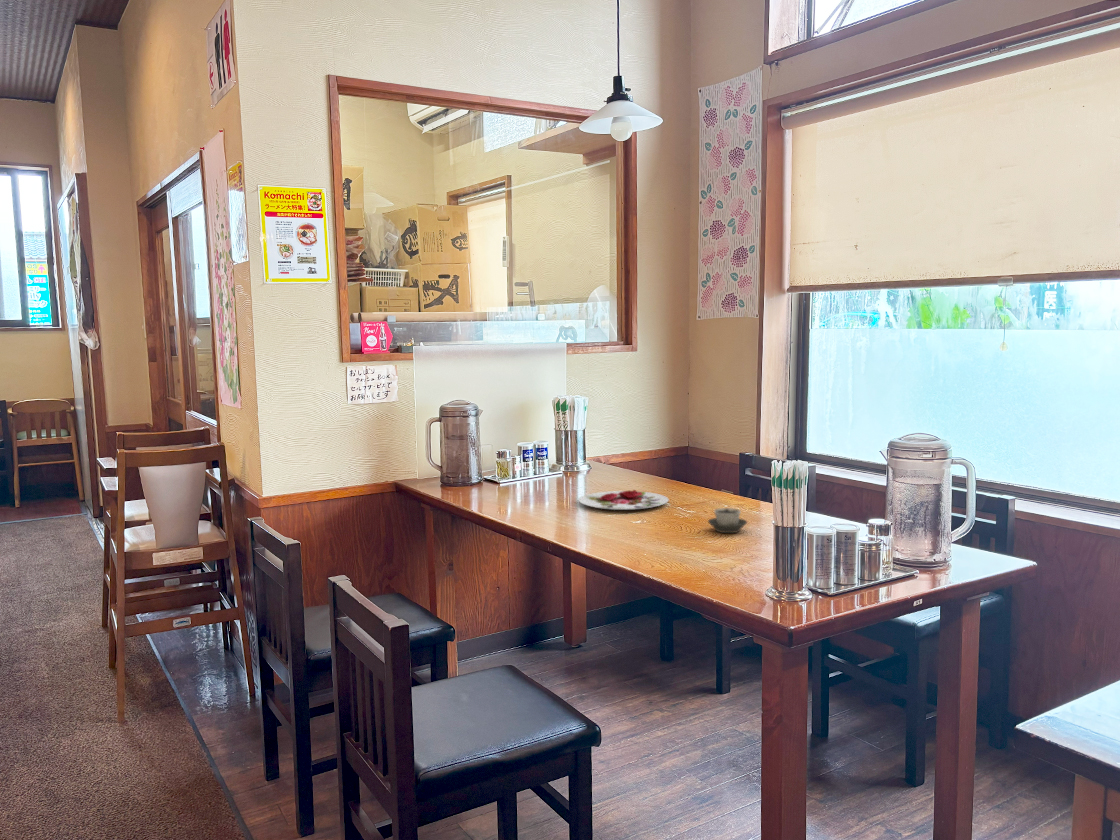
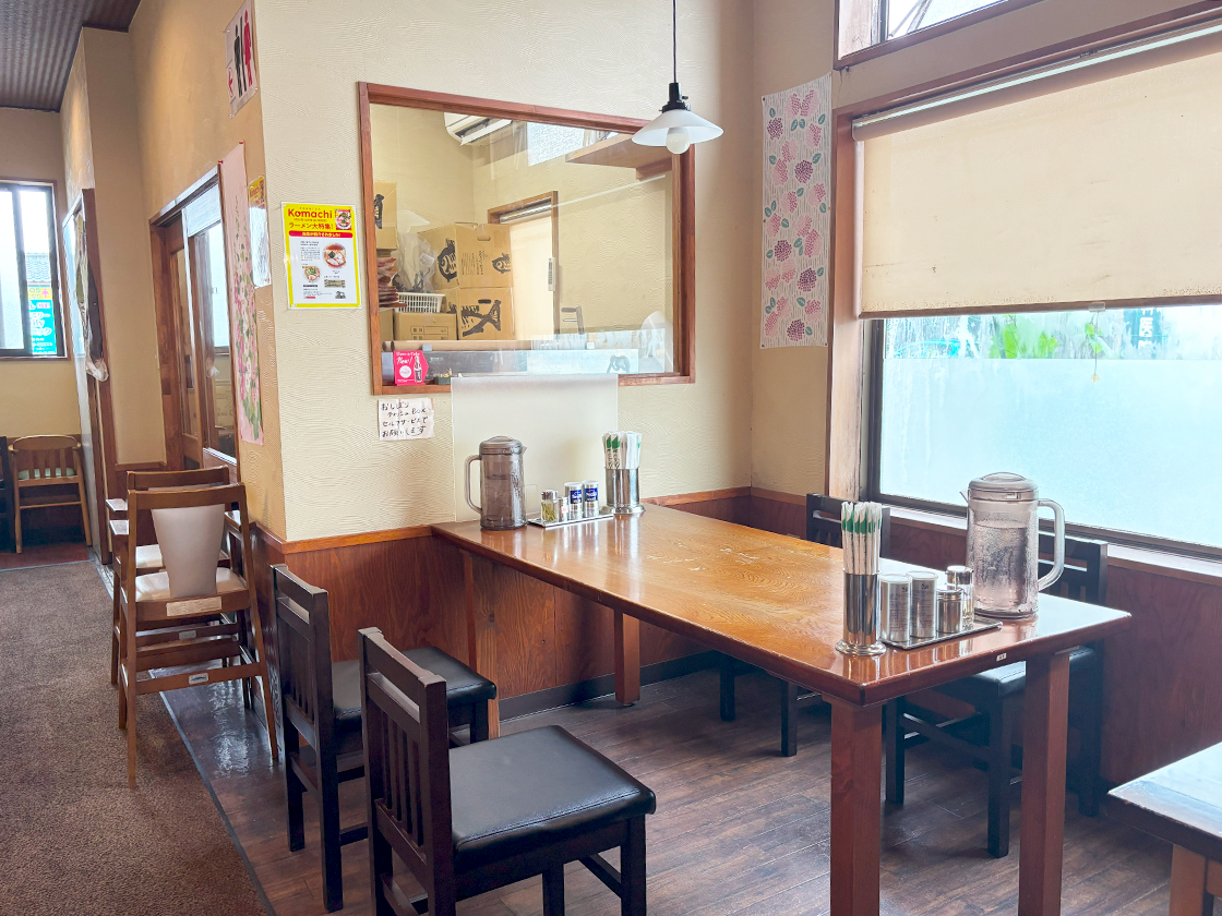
- cup (727, 520)
- plate (623, 498)
